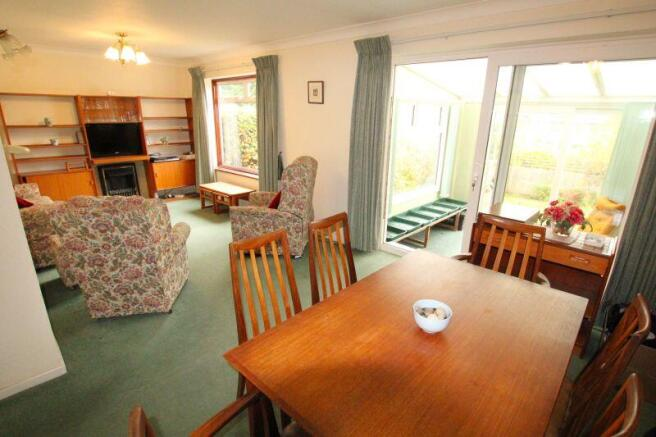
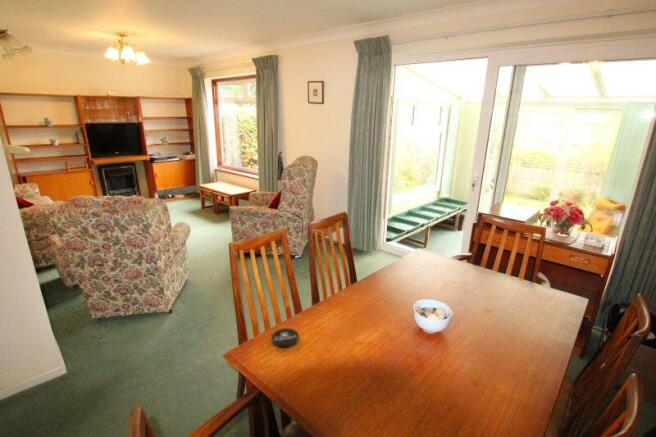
+ coaster (285, 337)
